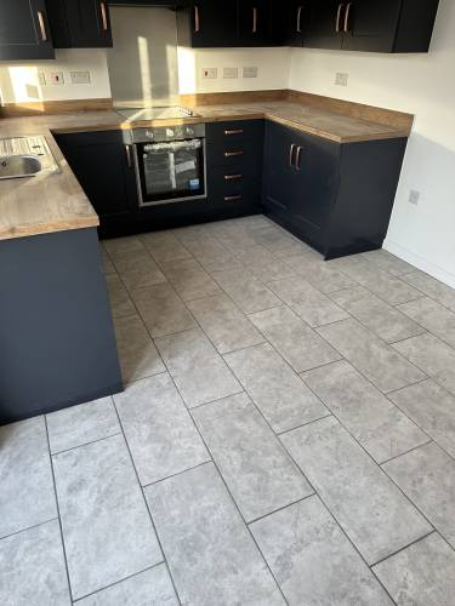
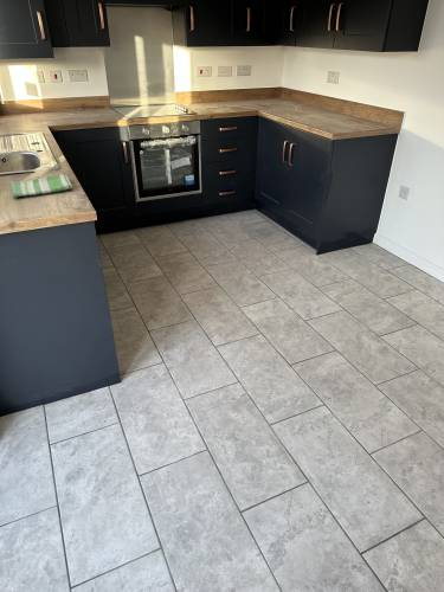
+ dish towel (40, 185)
